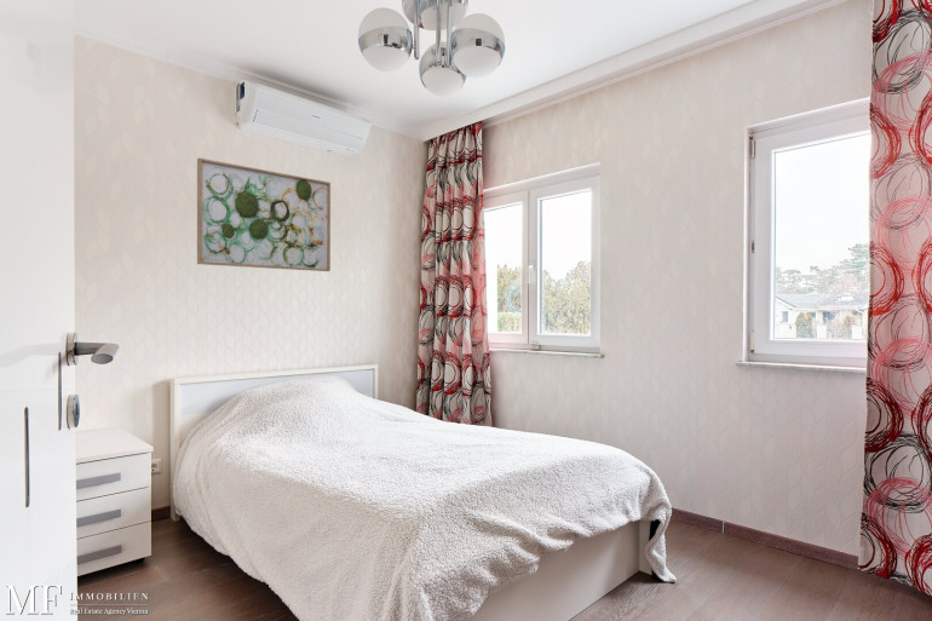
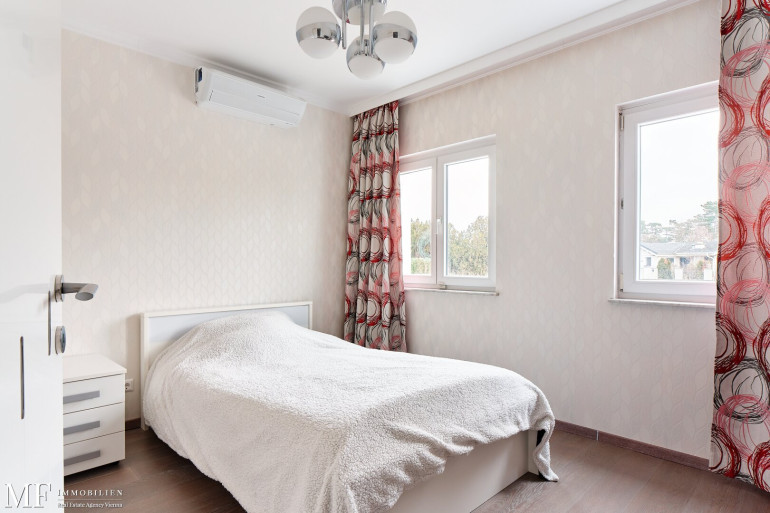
- wall art (270, 219)
